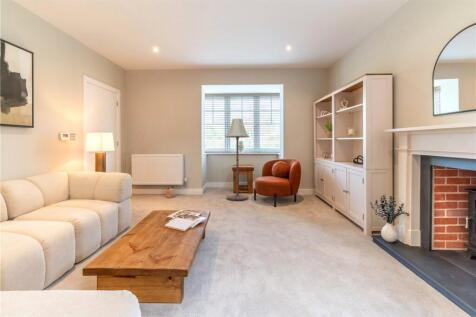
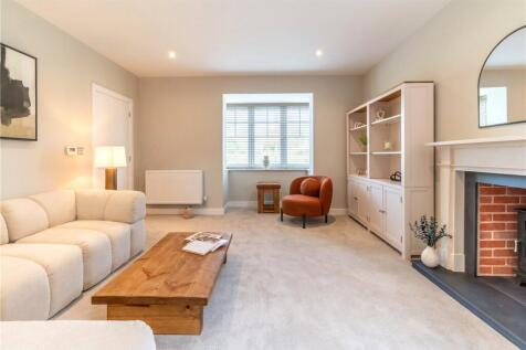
- floor lamp (237, 158)
